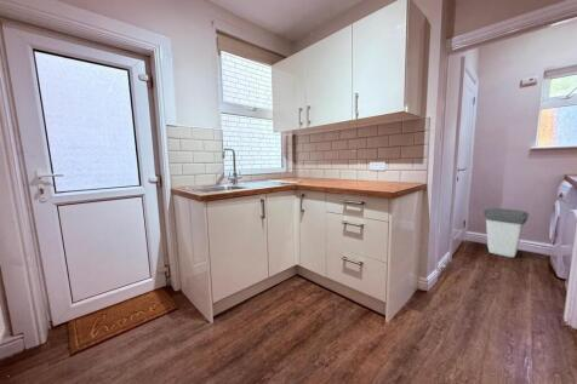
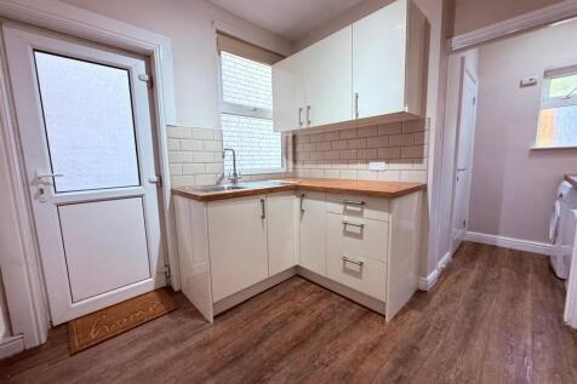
- trash can (503, 230)
